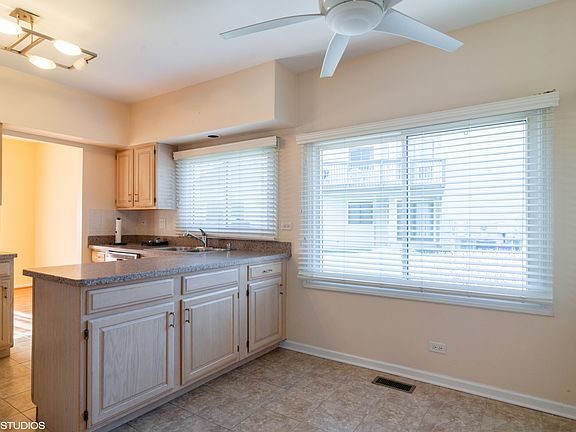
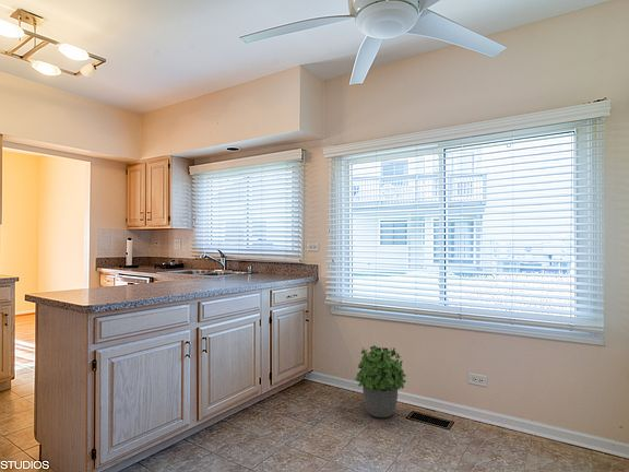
+ potted plant (380, 379)
